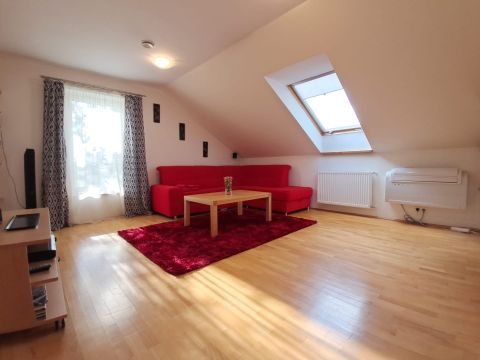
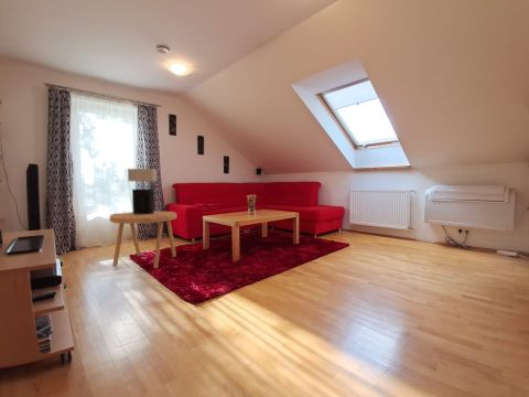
+ table lamp (142, 191)
+ side table (137, 238)
